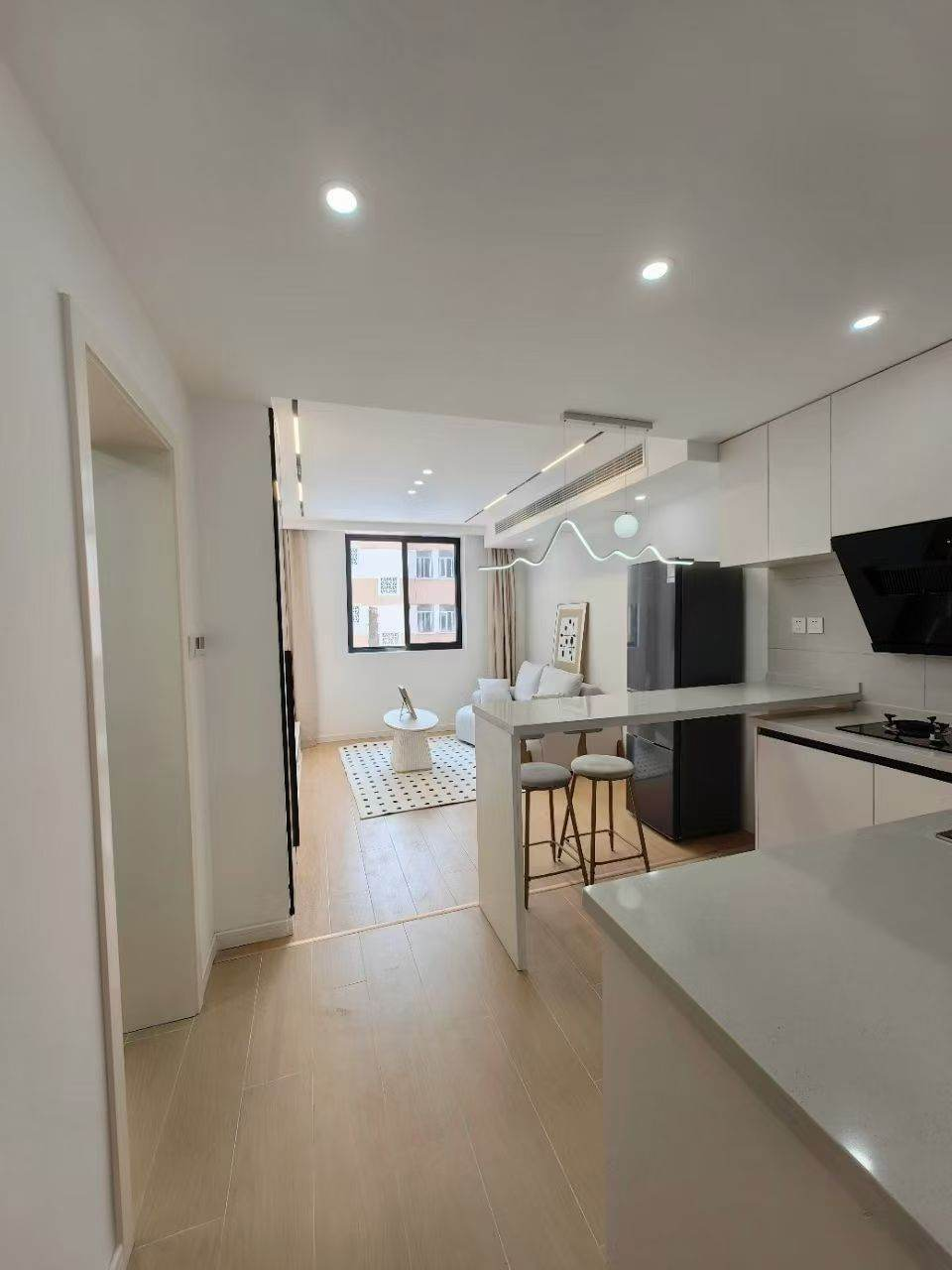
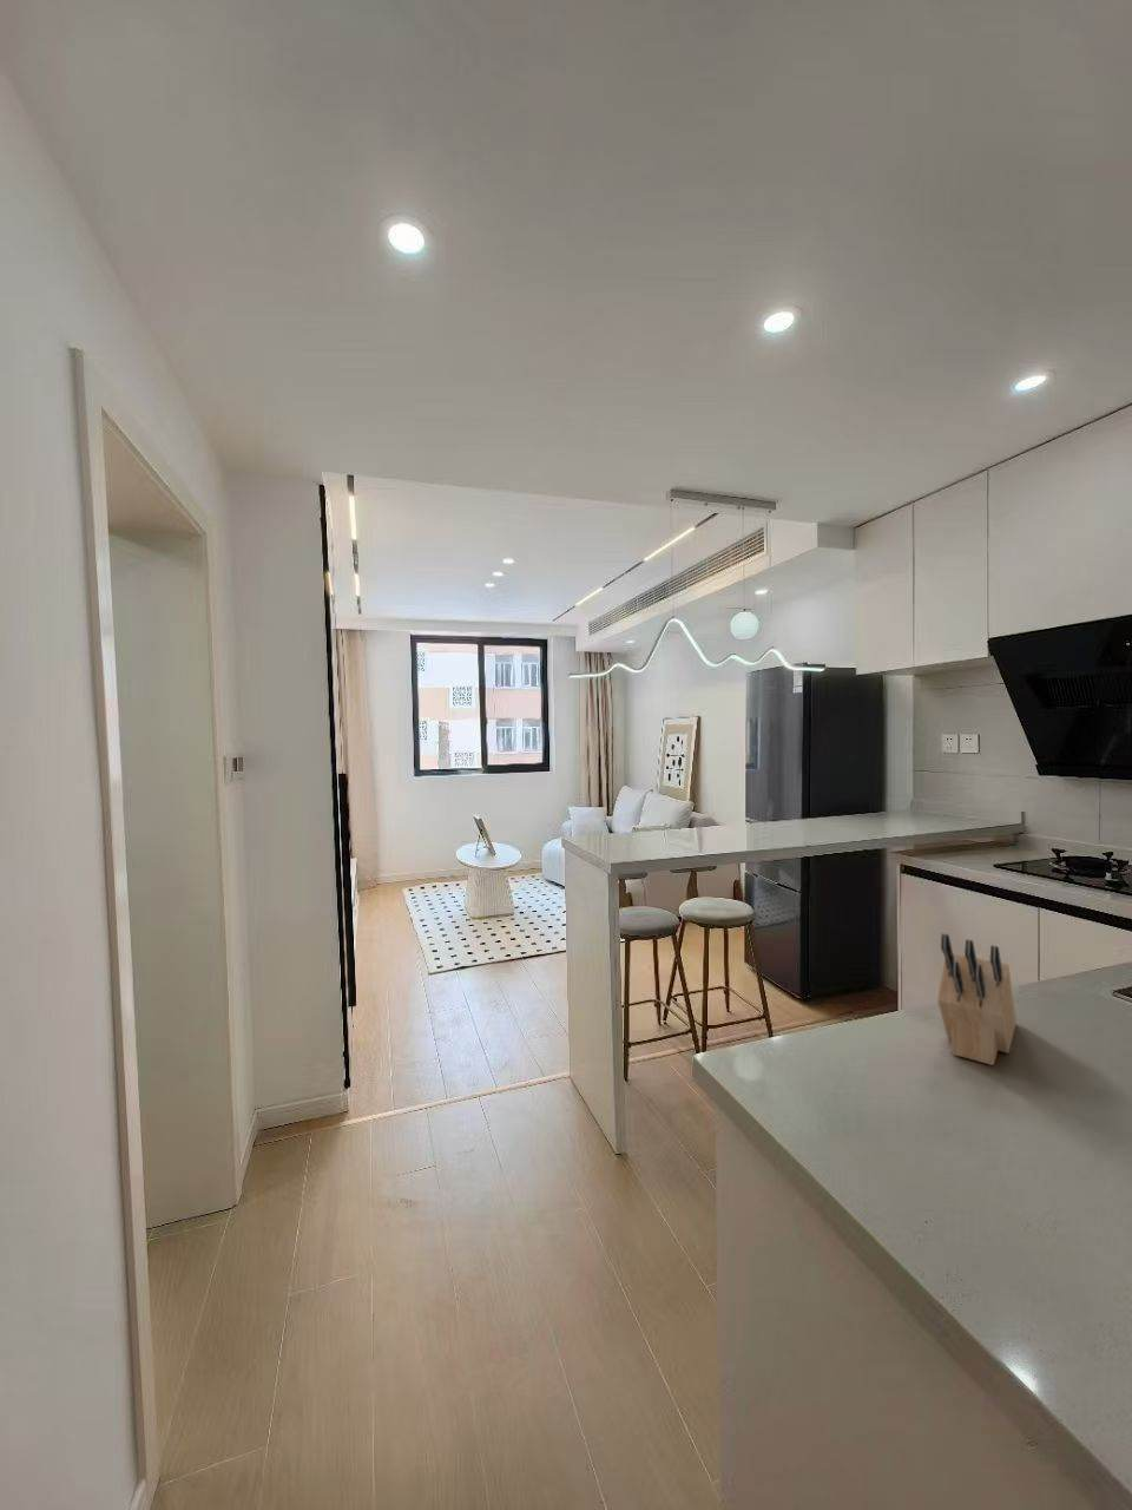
+ knife block (977, 983)
